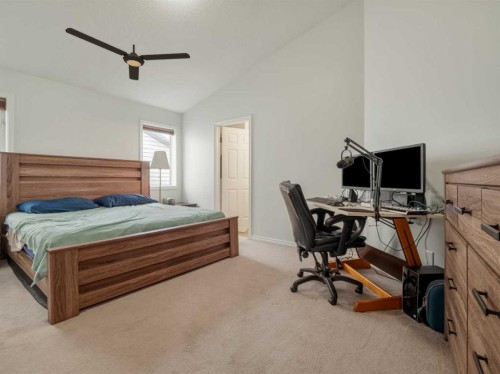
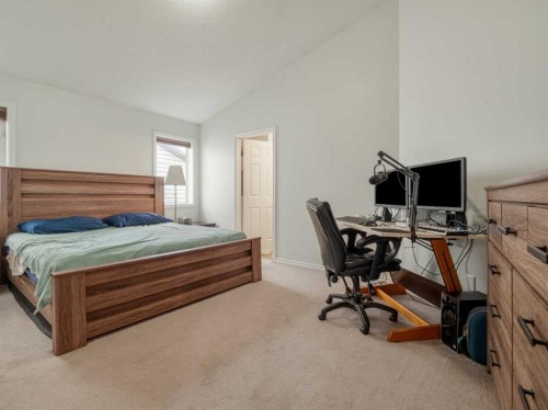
- ceiling fan (133, 60)
